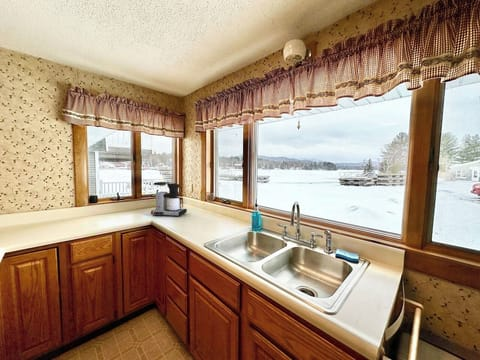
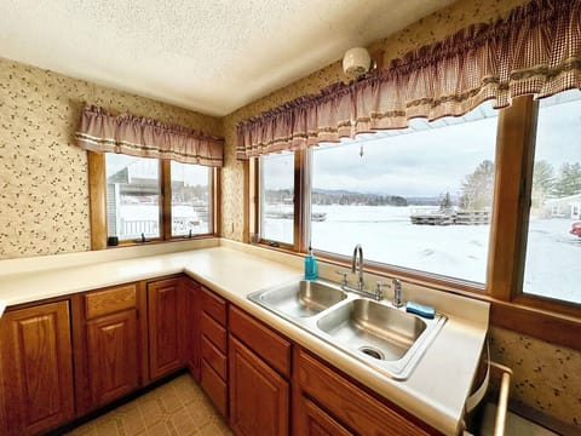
- coffee maker (169, 198)
